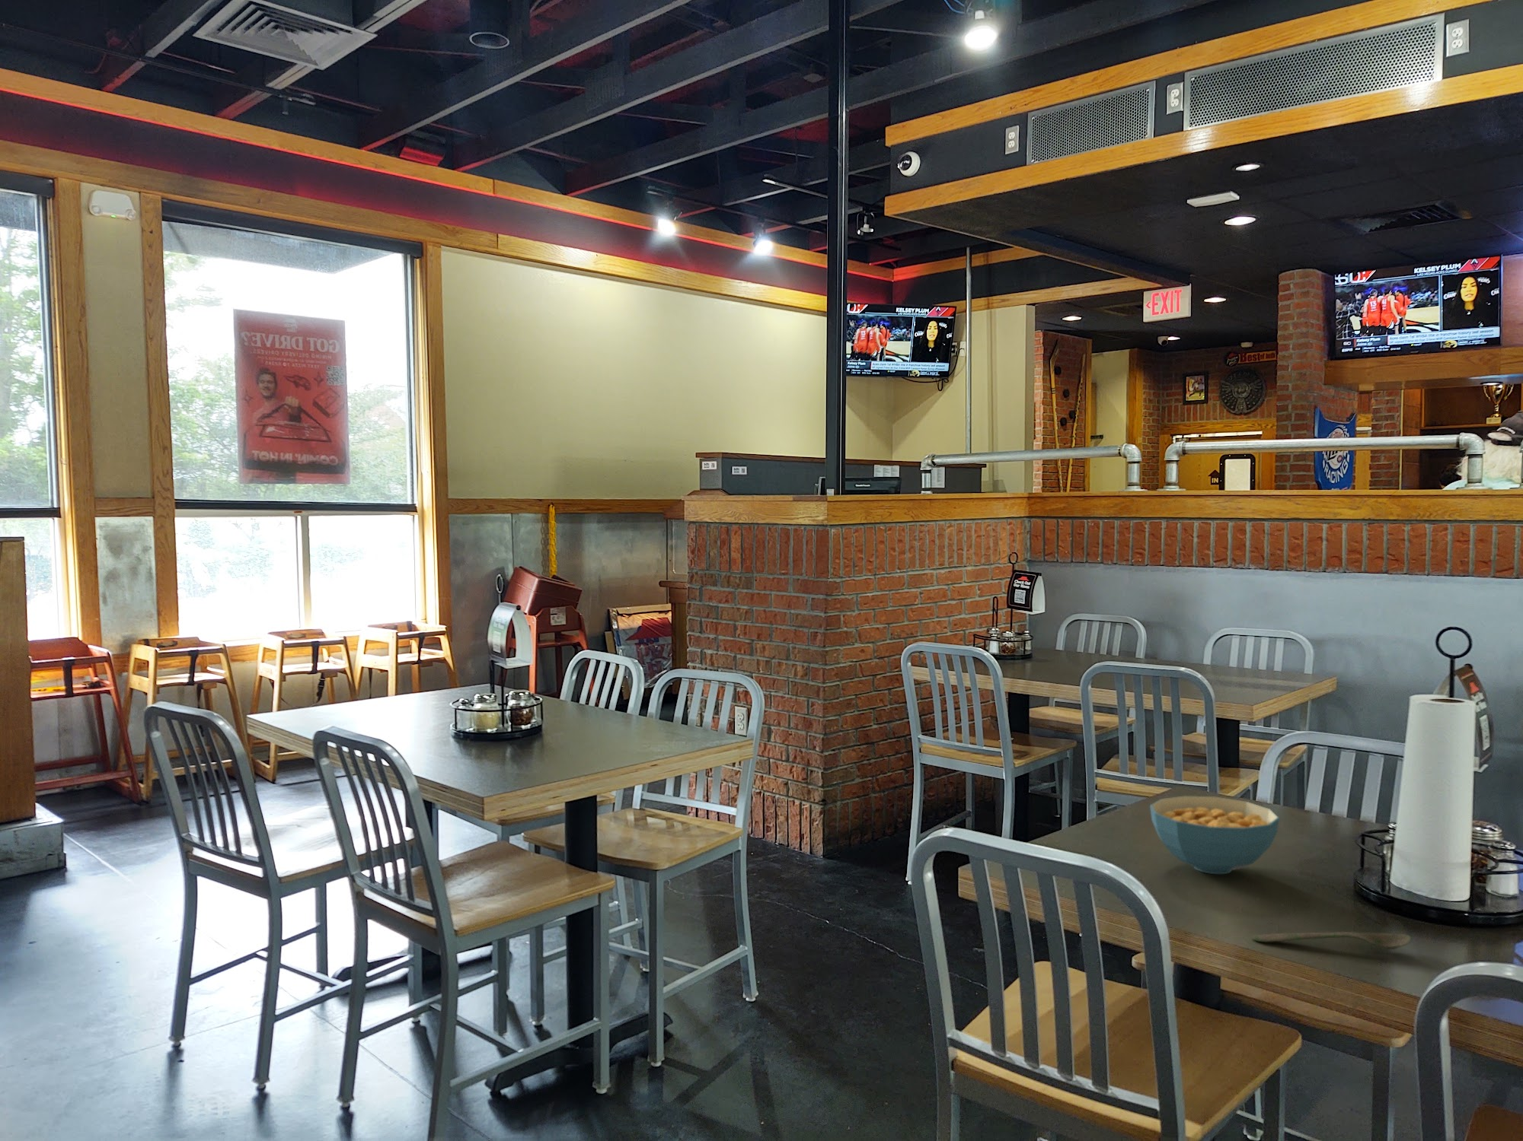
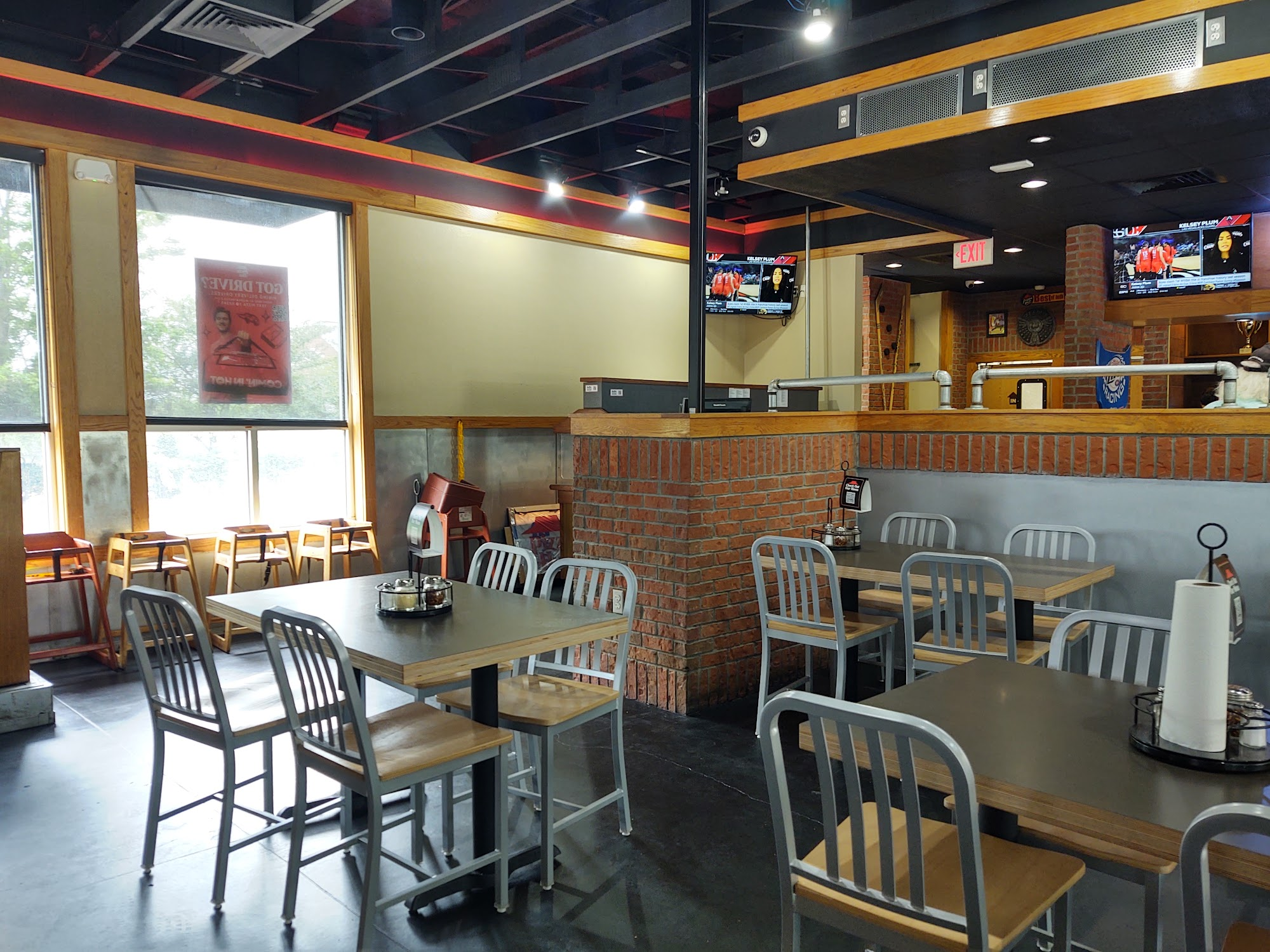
- cereal bowl (1212, 840)
- spoon (1330, 937)
